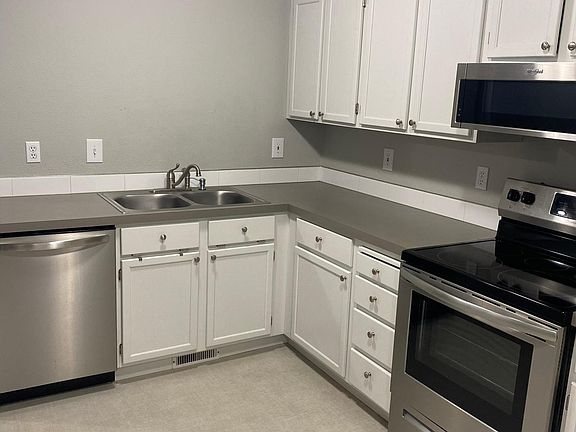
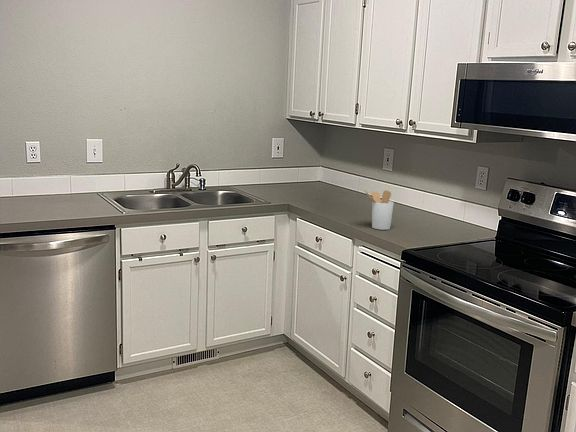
+ utensil holder (377, 208)
